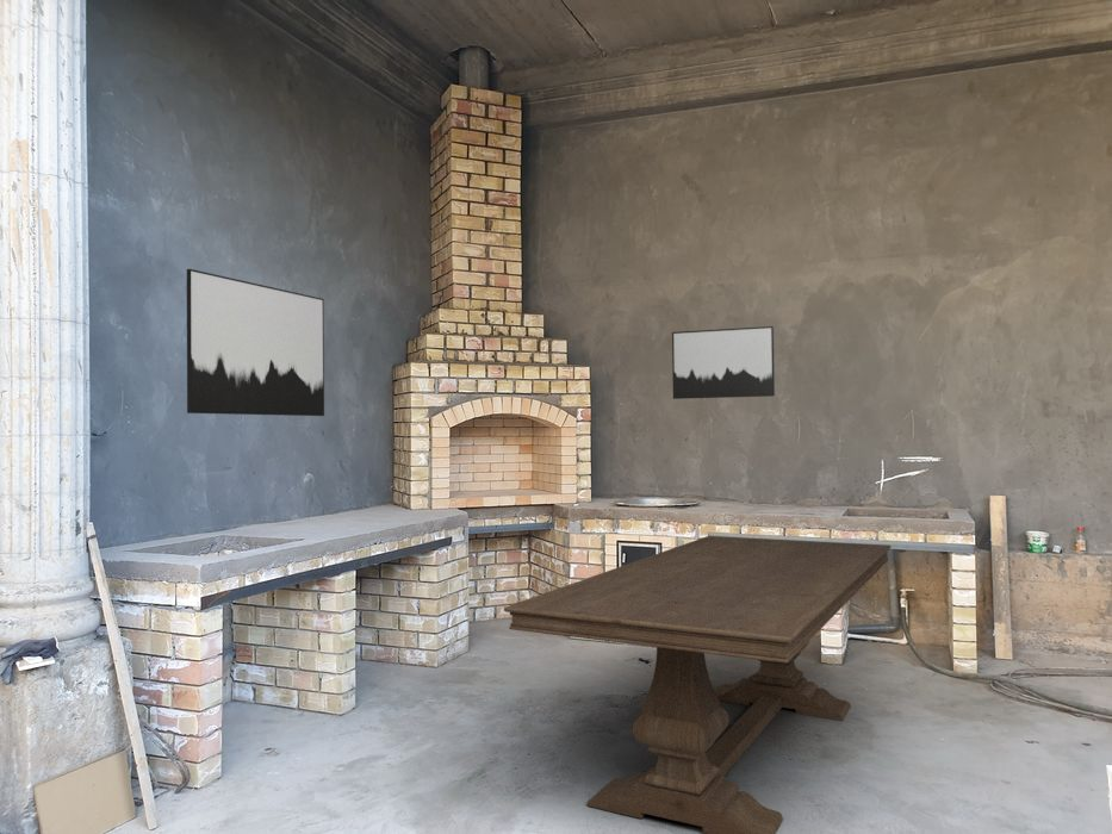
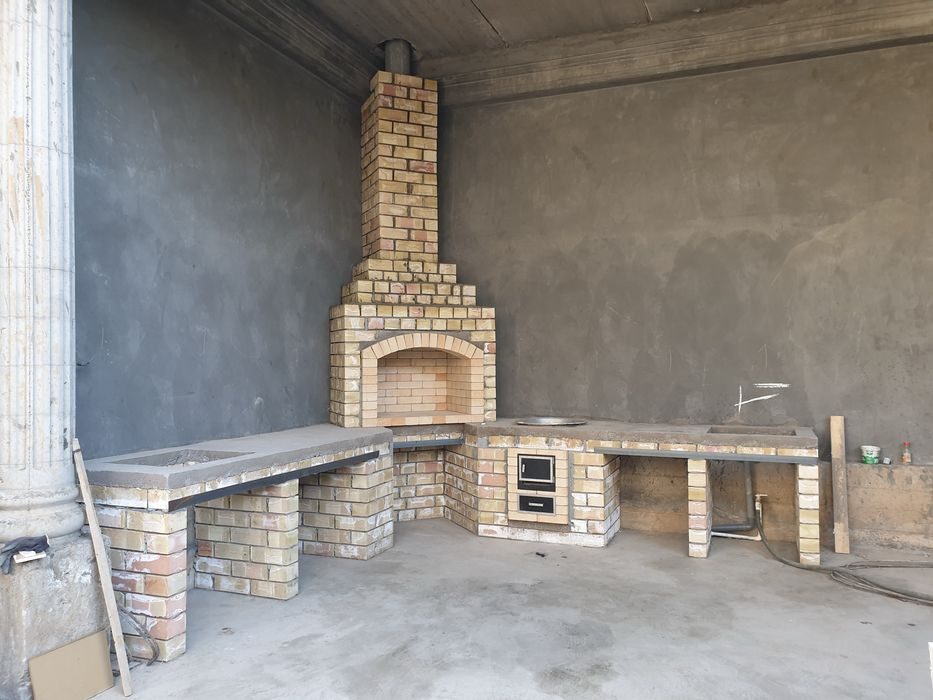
- wall art (262, 349)
- dining table (737, 656)
- wall art (722, 363)
